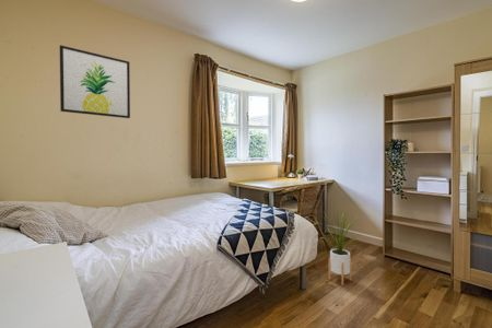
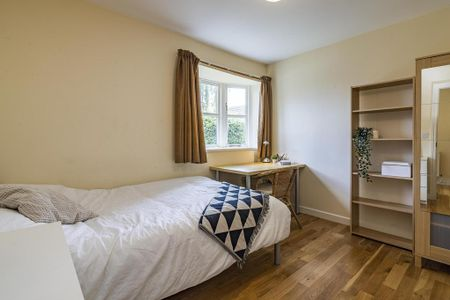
- wall art (97, 84)
- house plant (339, 243)
